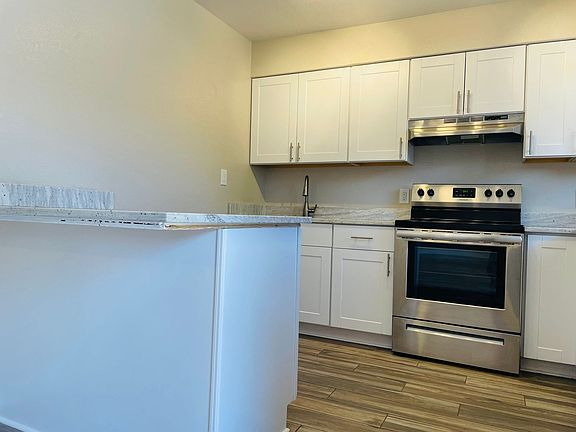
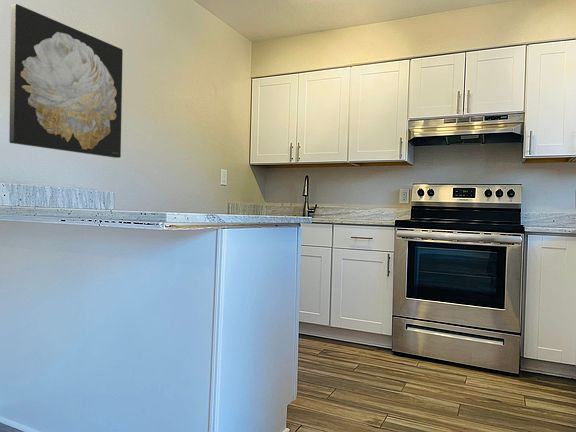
+ wall art (72, 90)
